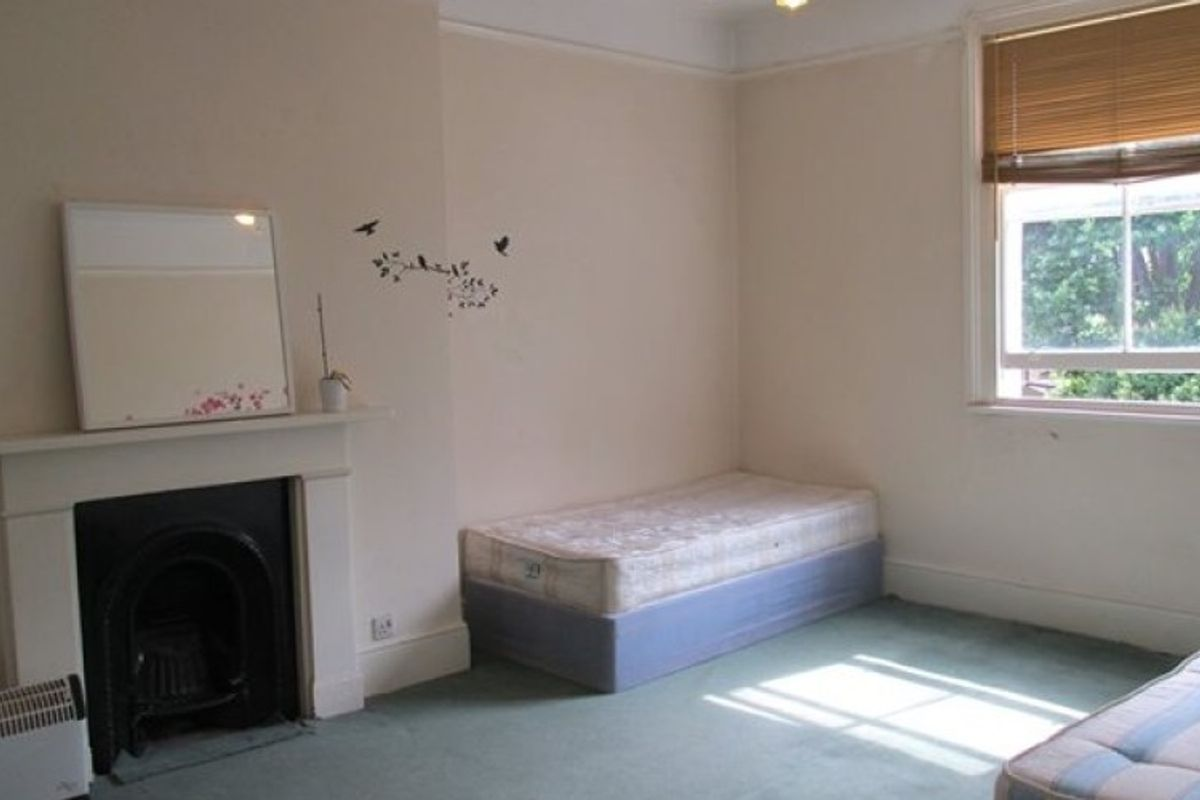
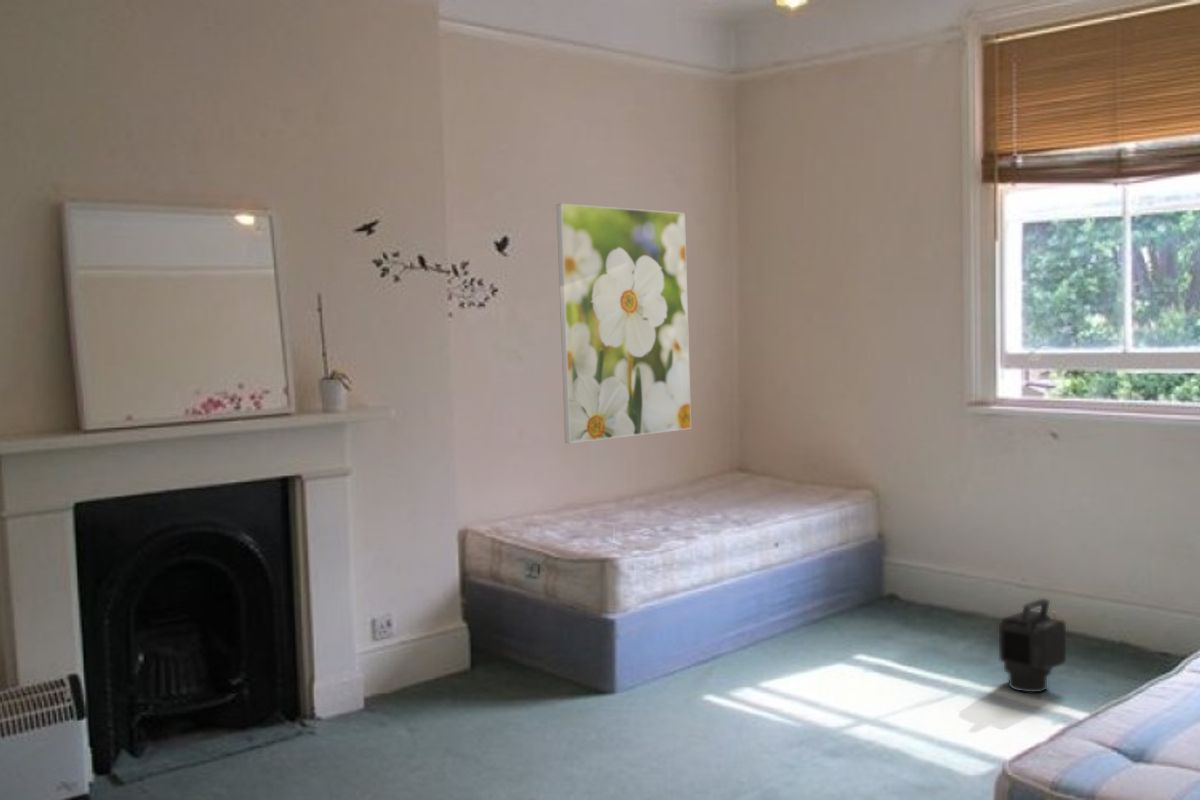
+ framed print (627, 322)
+ lantern (1030, 644)
